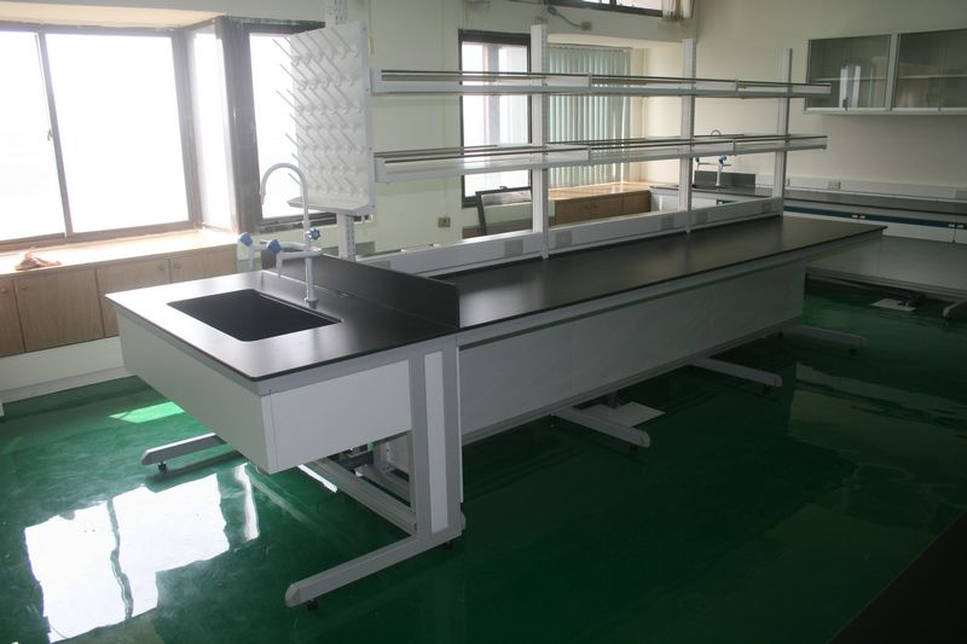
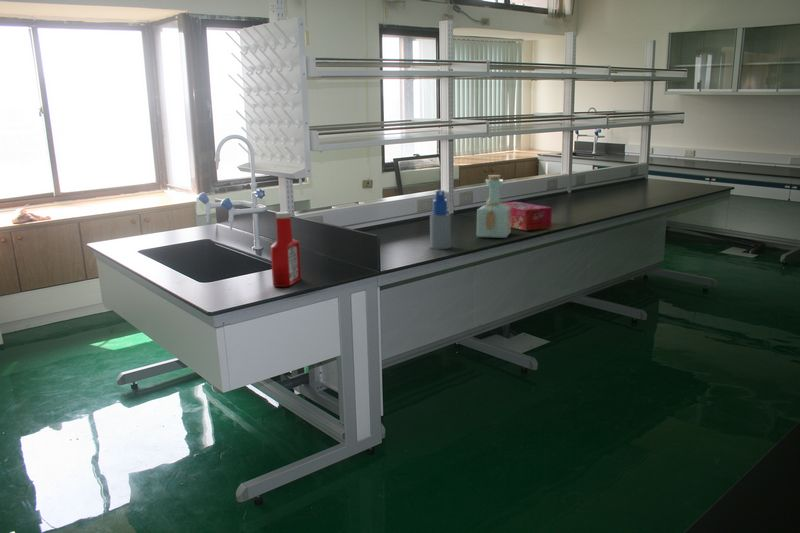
+ soap bottle (285, 247)
+ tissue box (520, 215)
+ spray bottle (440, 218)
+ bottle (493, 206)
